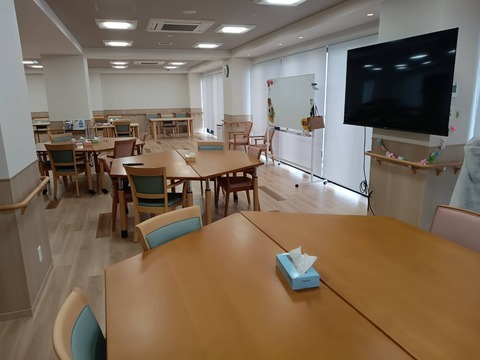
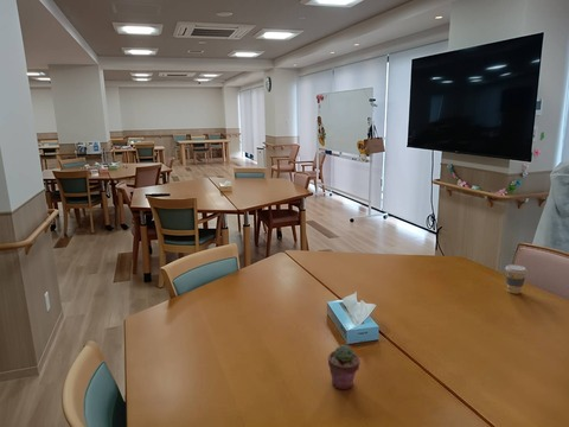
+ coffee cup (514, 279)
+ potted succulent (343, 365)
